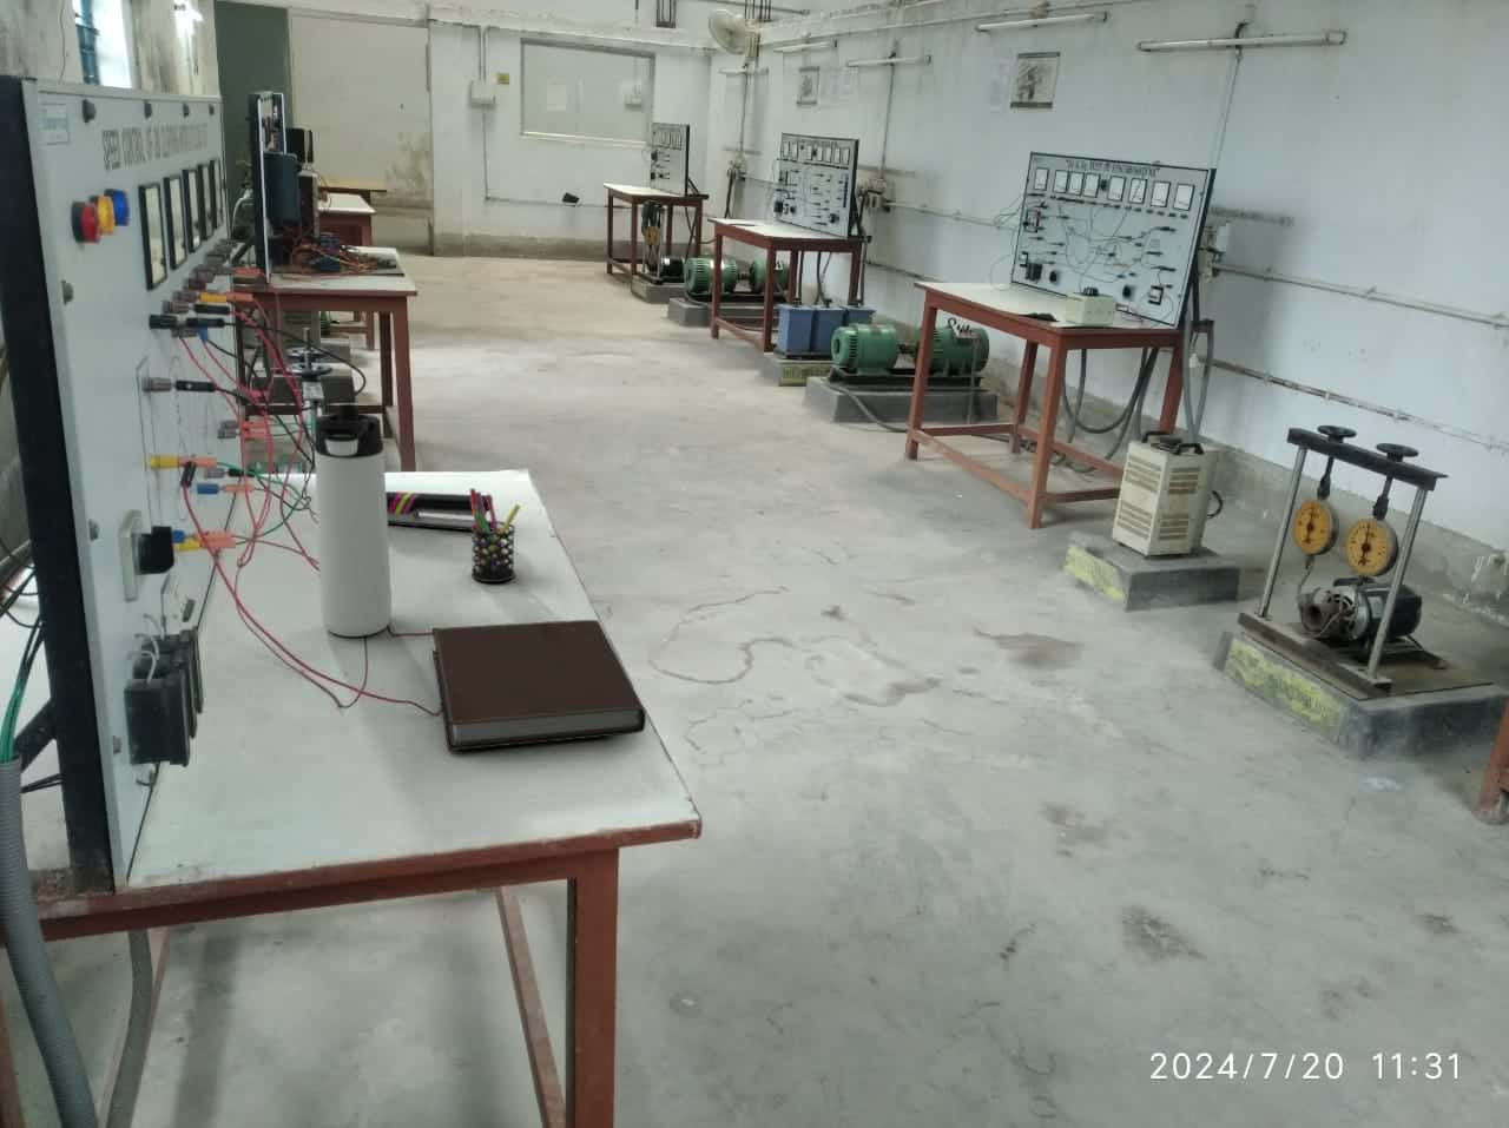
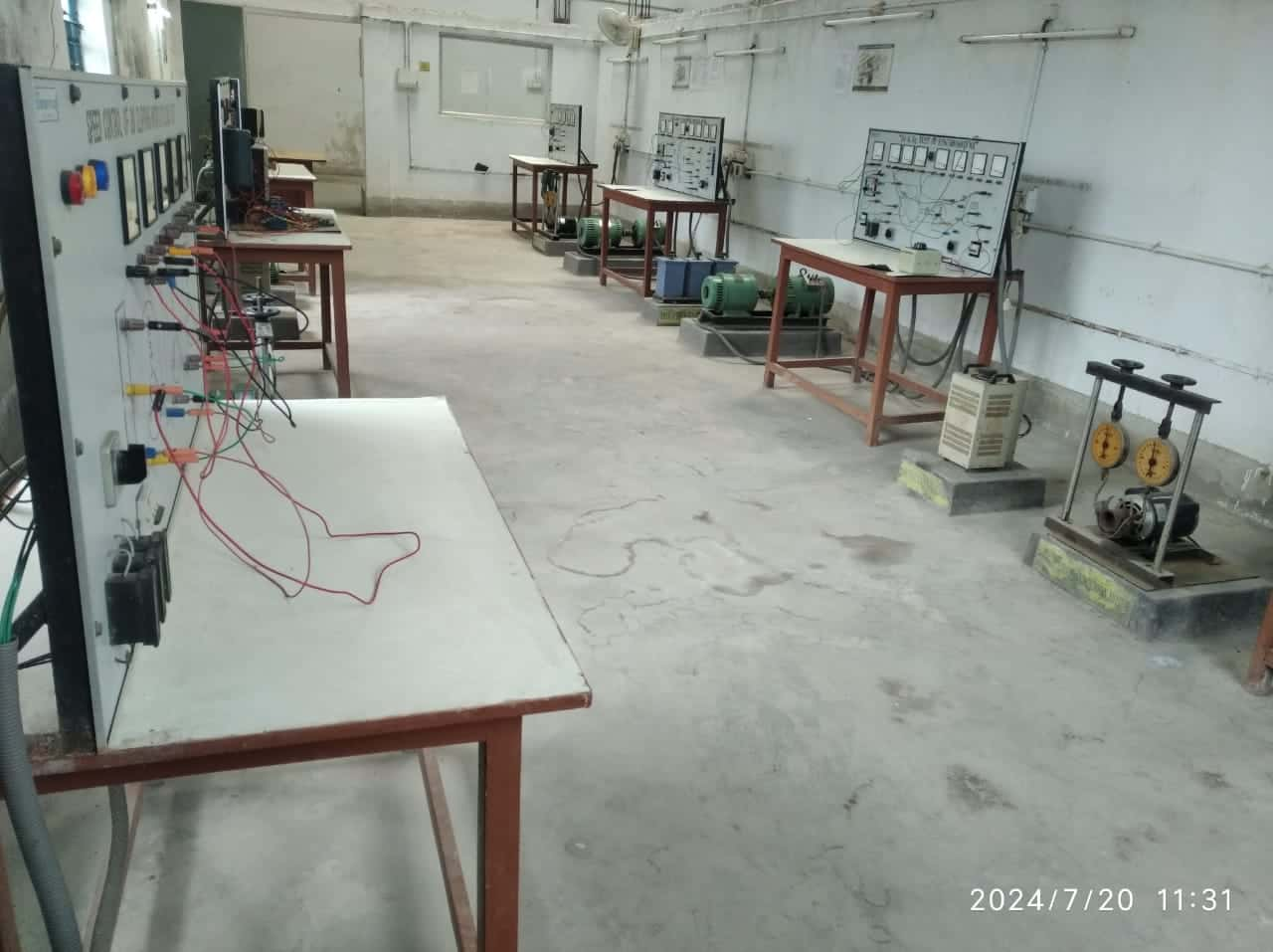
- notebook (532, 677)
- pen holder (488, 534)
- stapler (433, 508)
- thermos bottle (350, 525)
